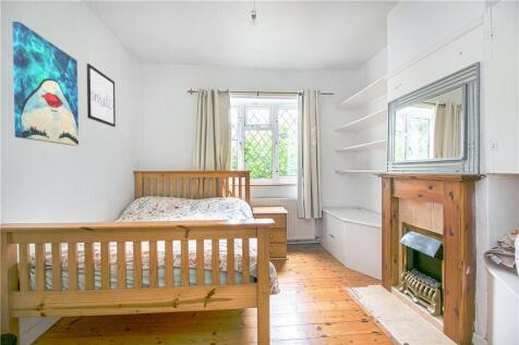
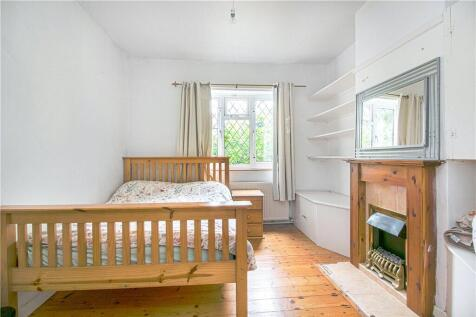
- wall art (50, 93)
- wall art (101, 98)
